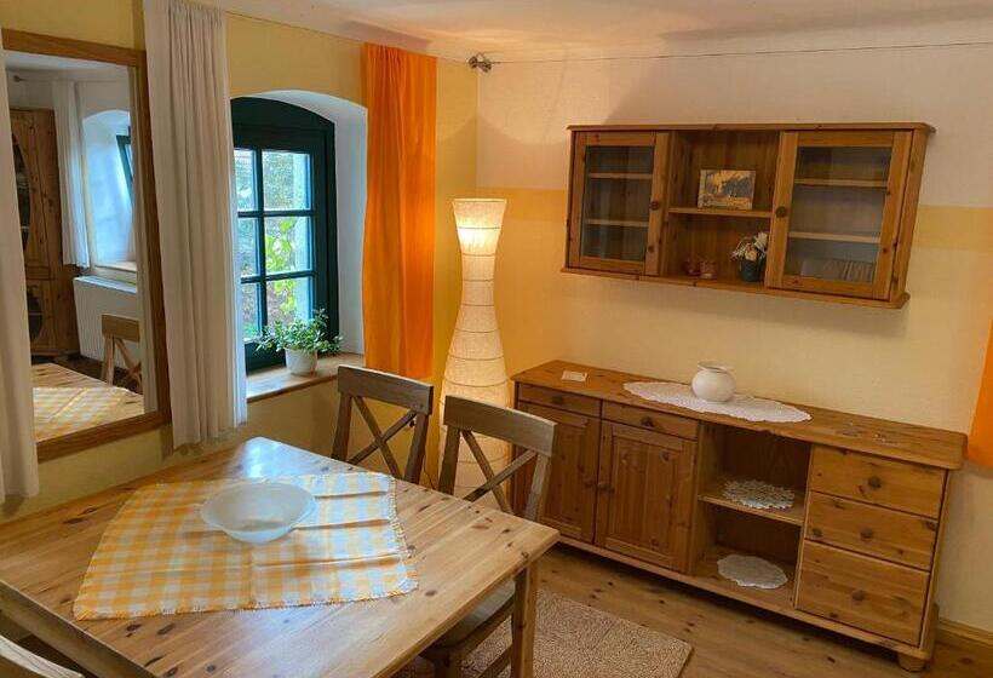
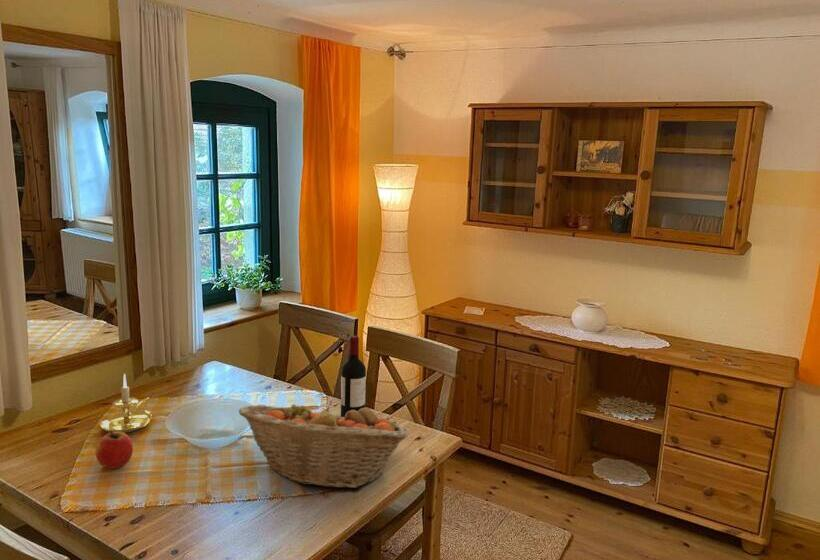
+ wine bottle (353, 380)
+ candle holder (128, 398)
+ fruit basket (322, 433)
+ apple (114, 448)
